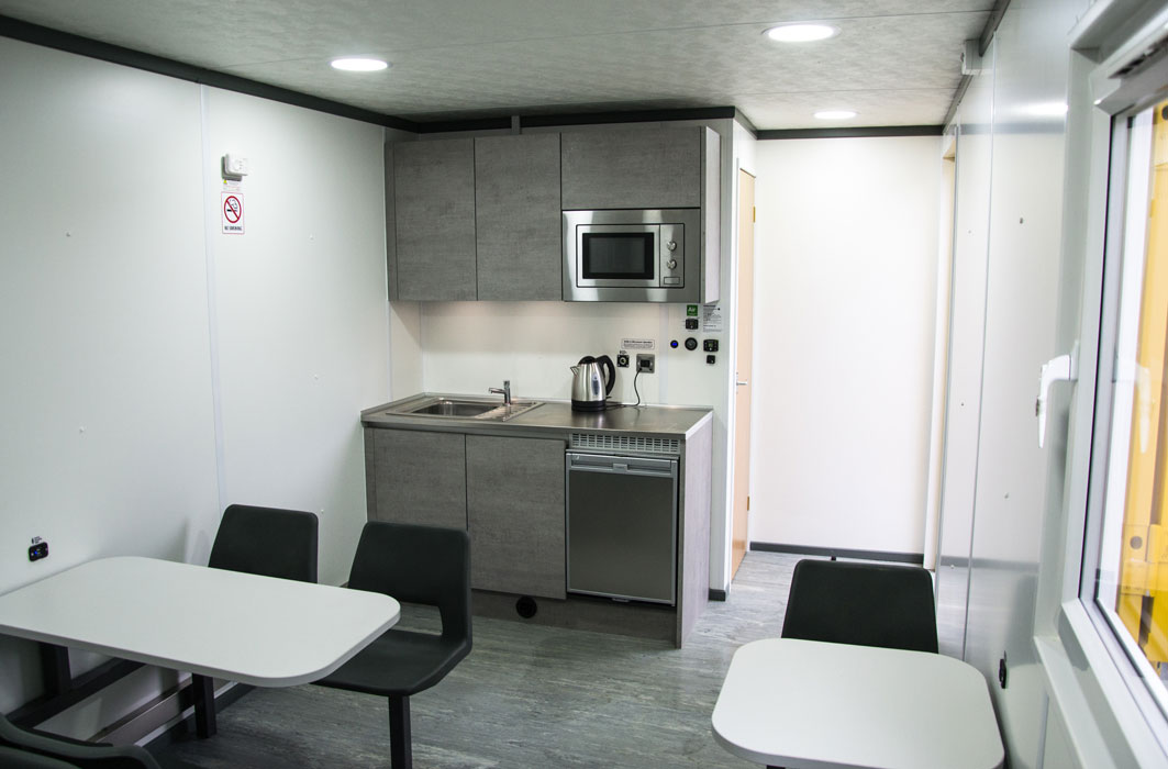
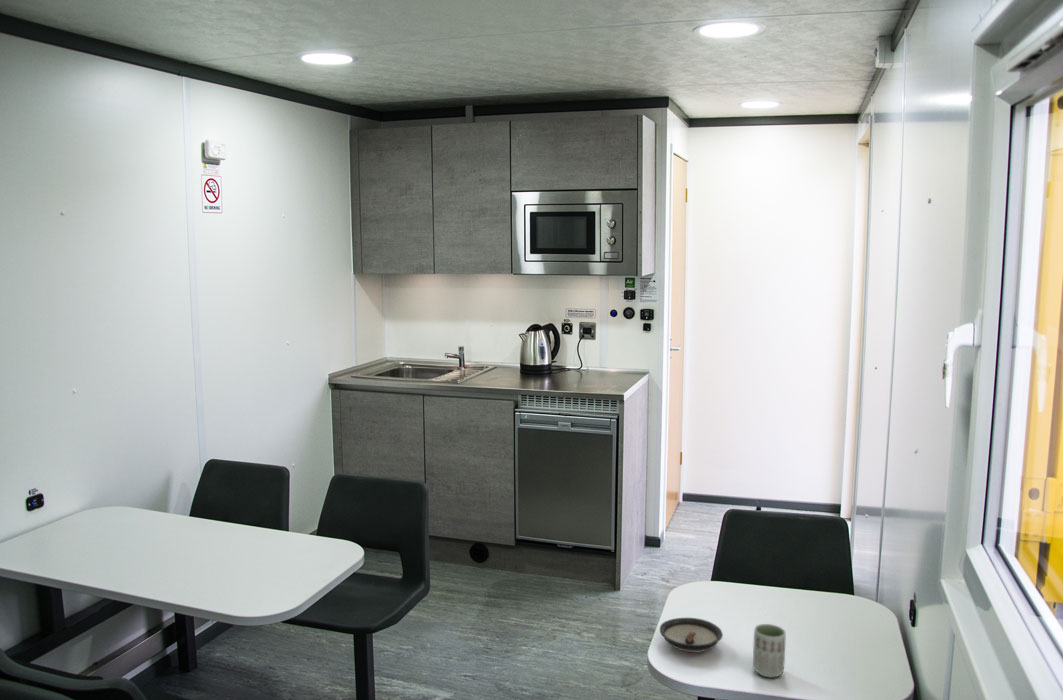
+ cup (769, 651)
+ saucer (690, 637)
